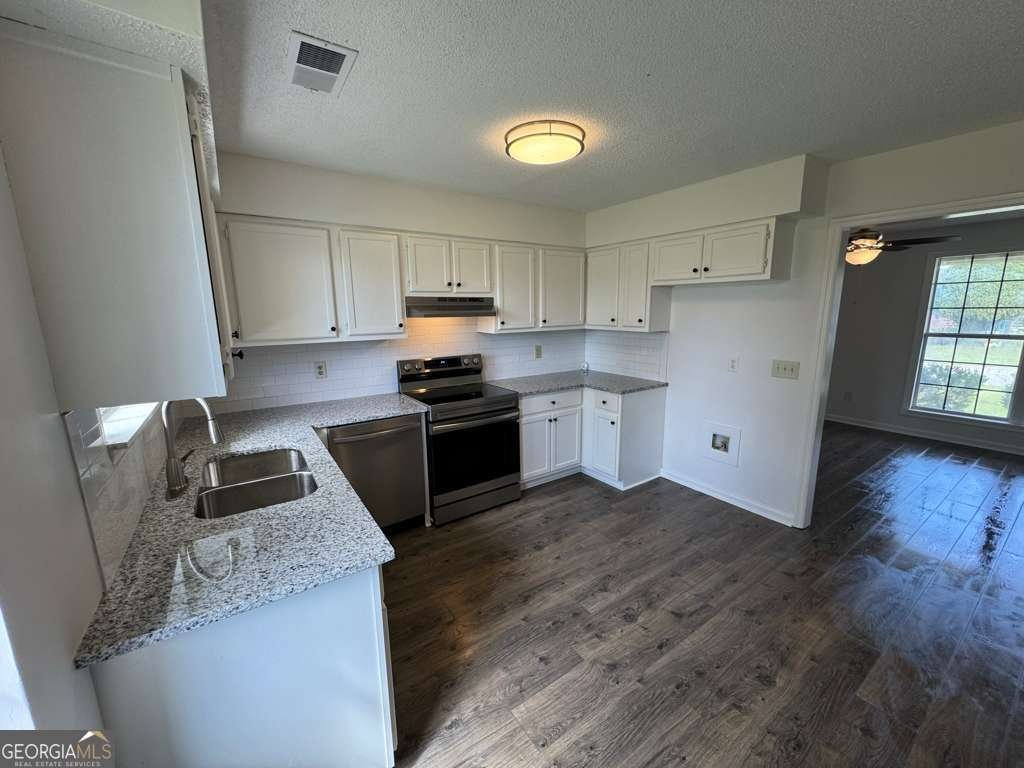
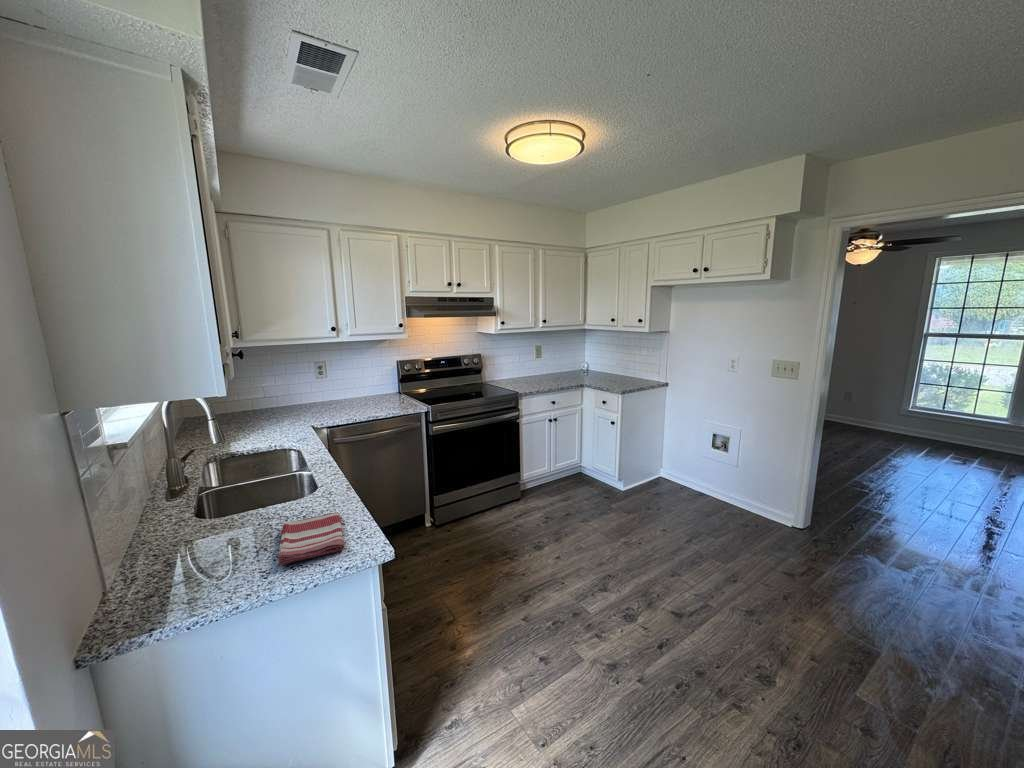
+ dish towel (312, 534)
